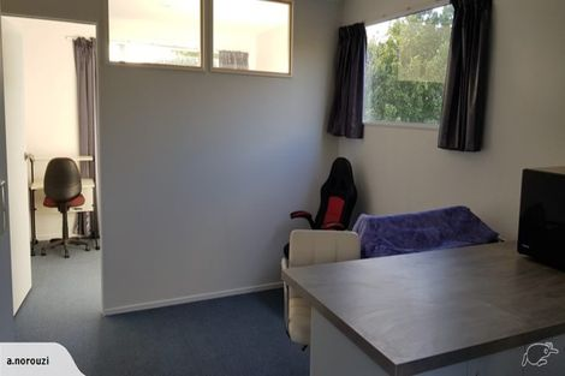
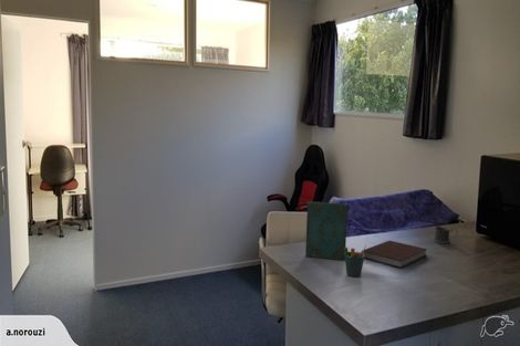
+ pen holder (354, 259)
+ mug (446, 234)
+ notebook (394, 252)
+ book (326, 230)
